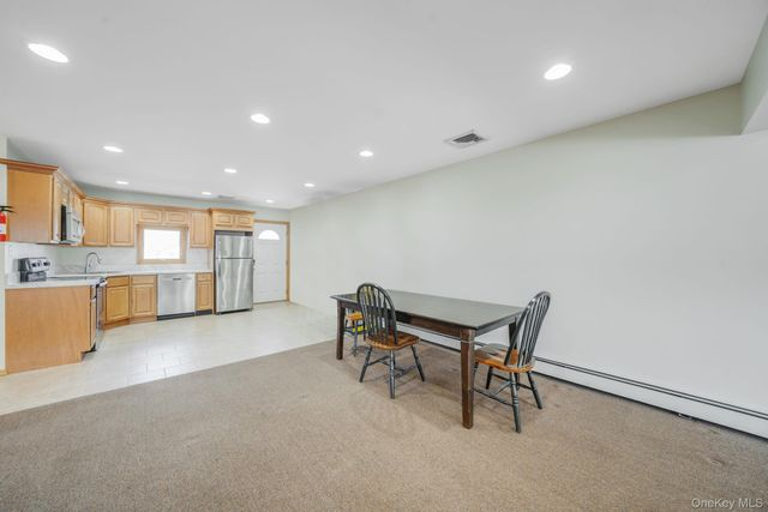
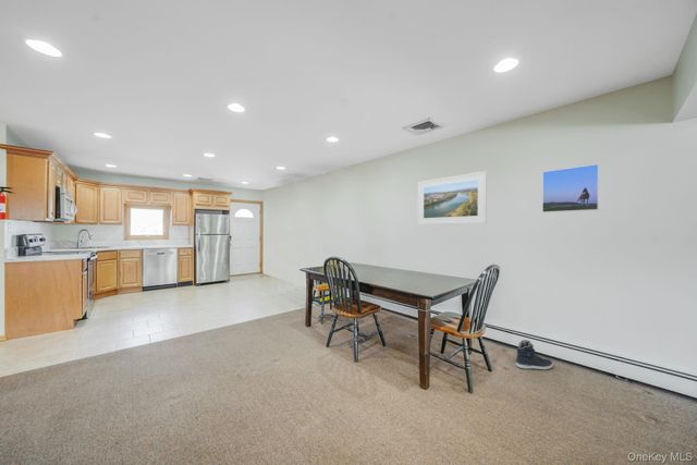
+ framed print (568, 189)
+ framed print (449, 200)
+ sneaker (534, 353)
